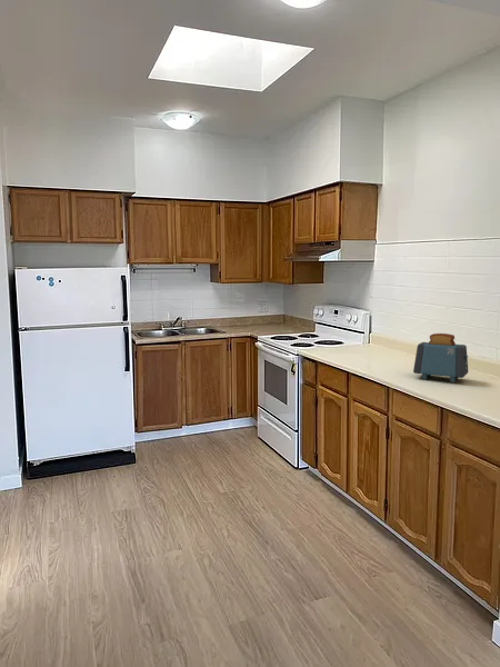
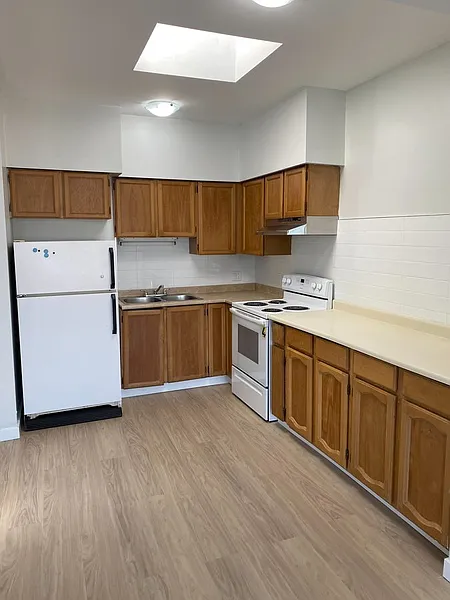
- toaster (441, 356)
